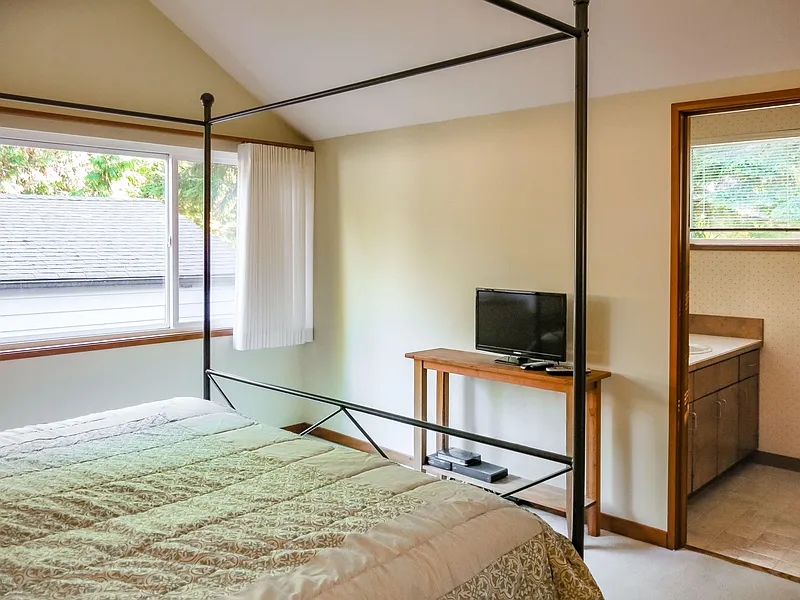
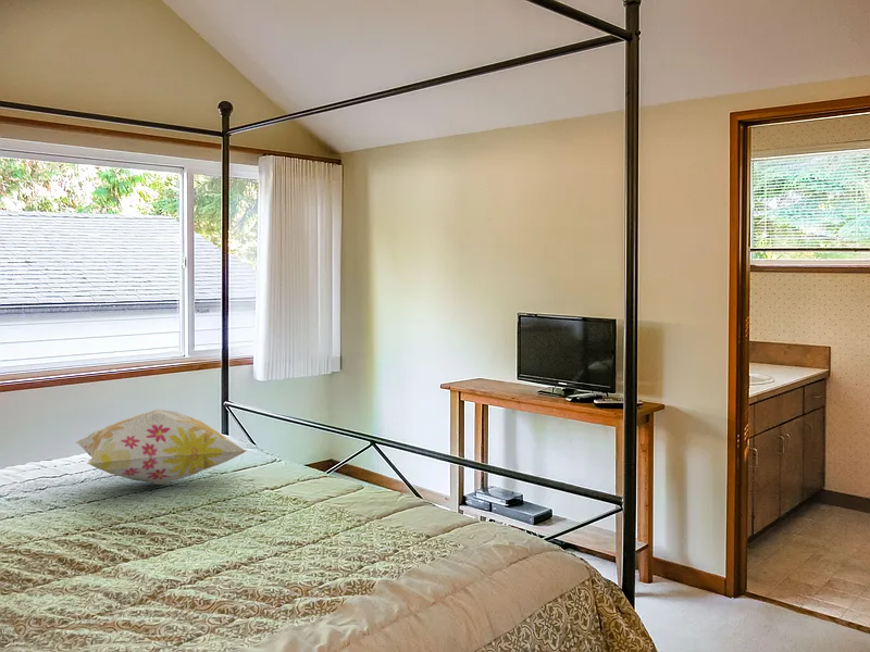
+ decorative pillow (157, 446)
